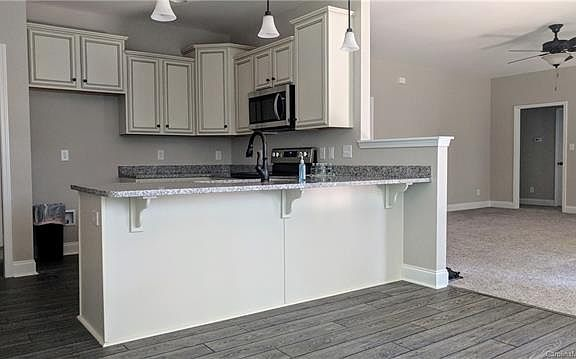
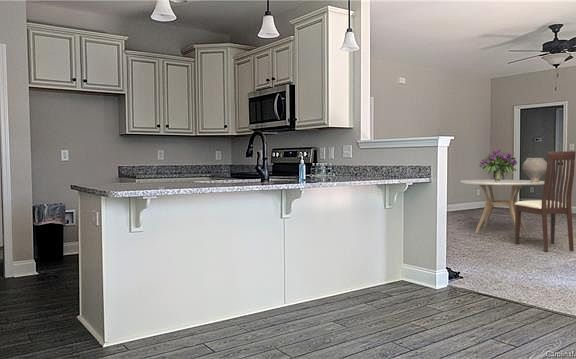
+ ceramic pot (535, 169)
+ dining table (501, 205)
+ bouquet (498, 165)
+ chair (547, 200)
